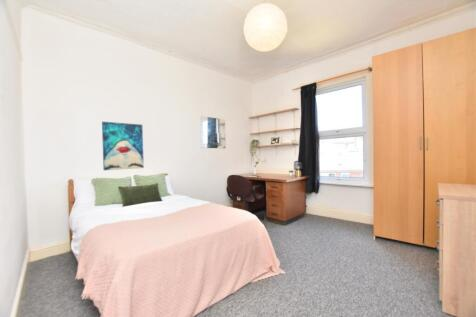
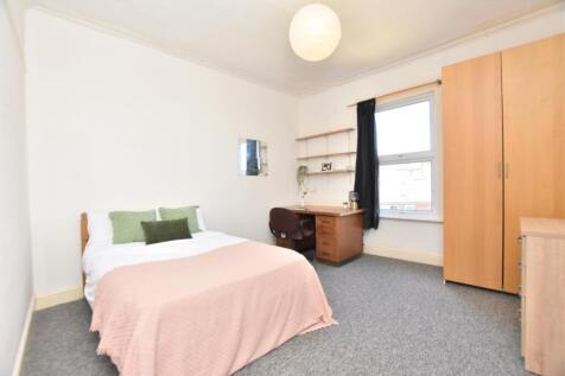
- wall art (123, 146)
